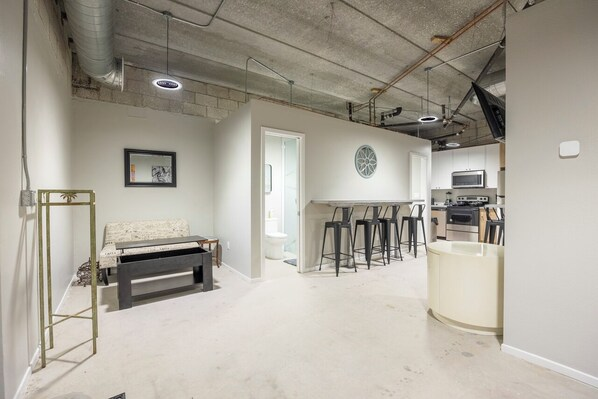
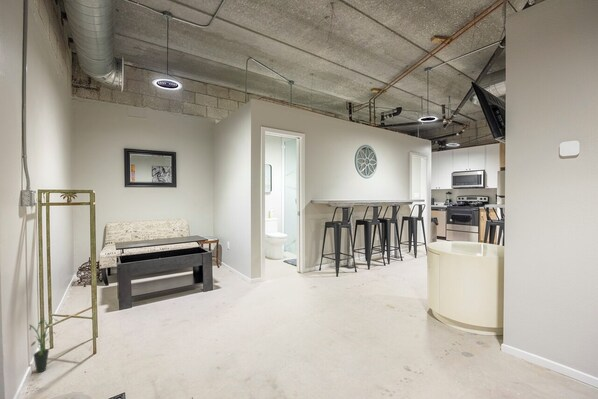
+ potted plant (43, 343)
